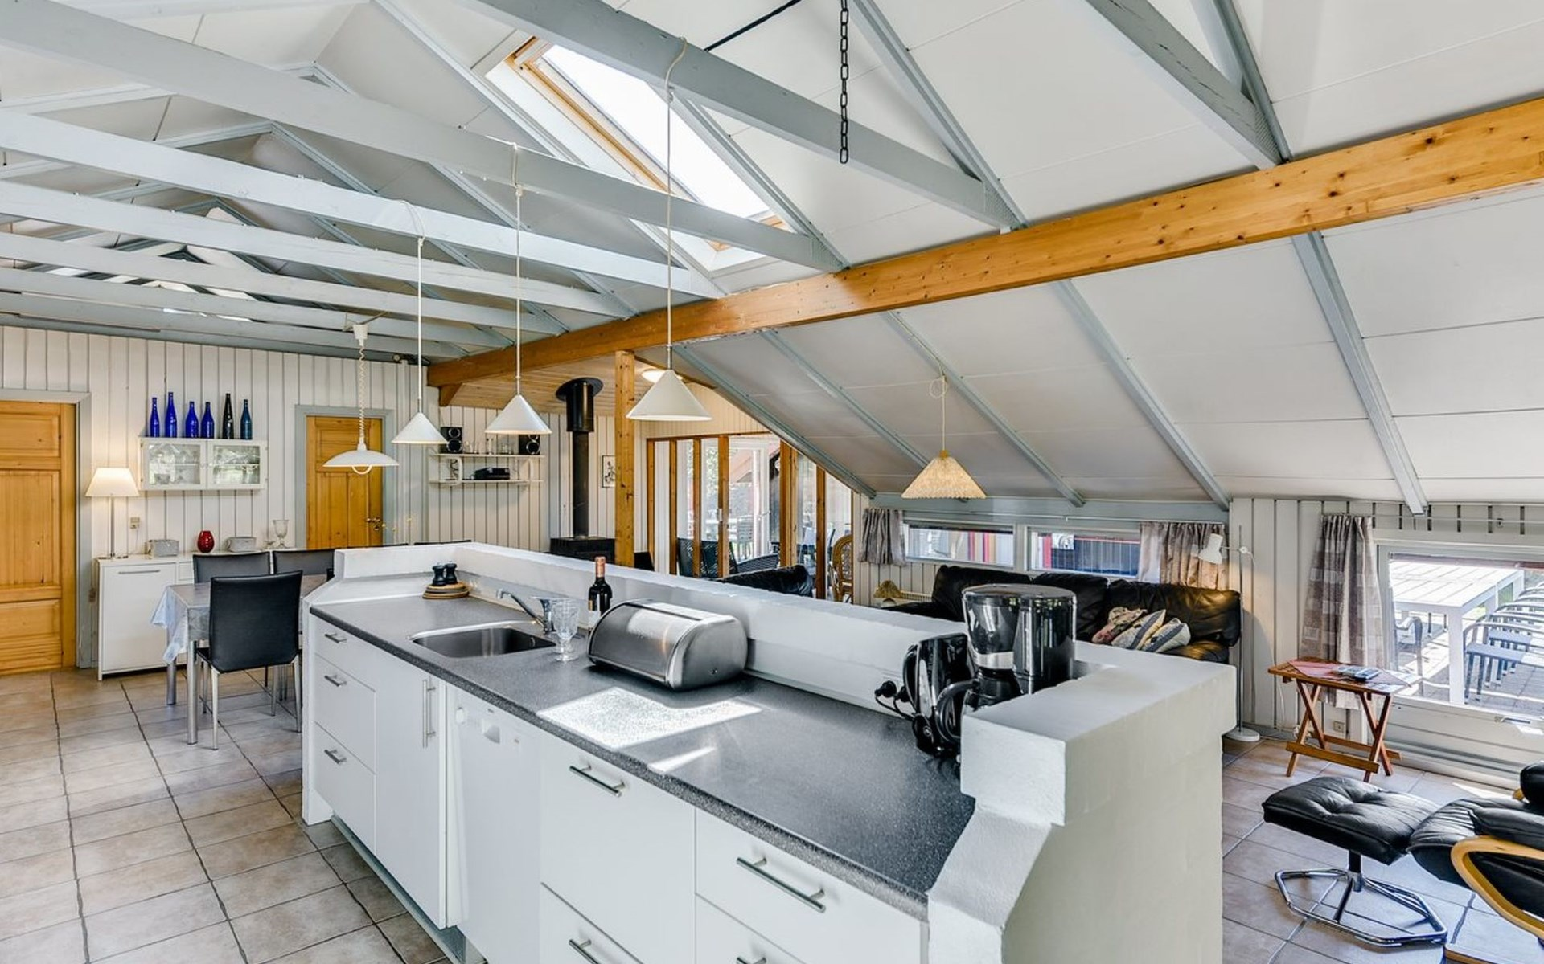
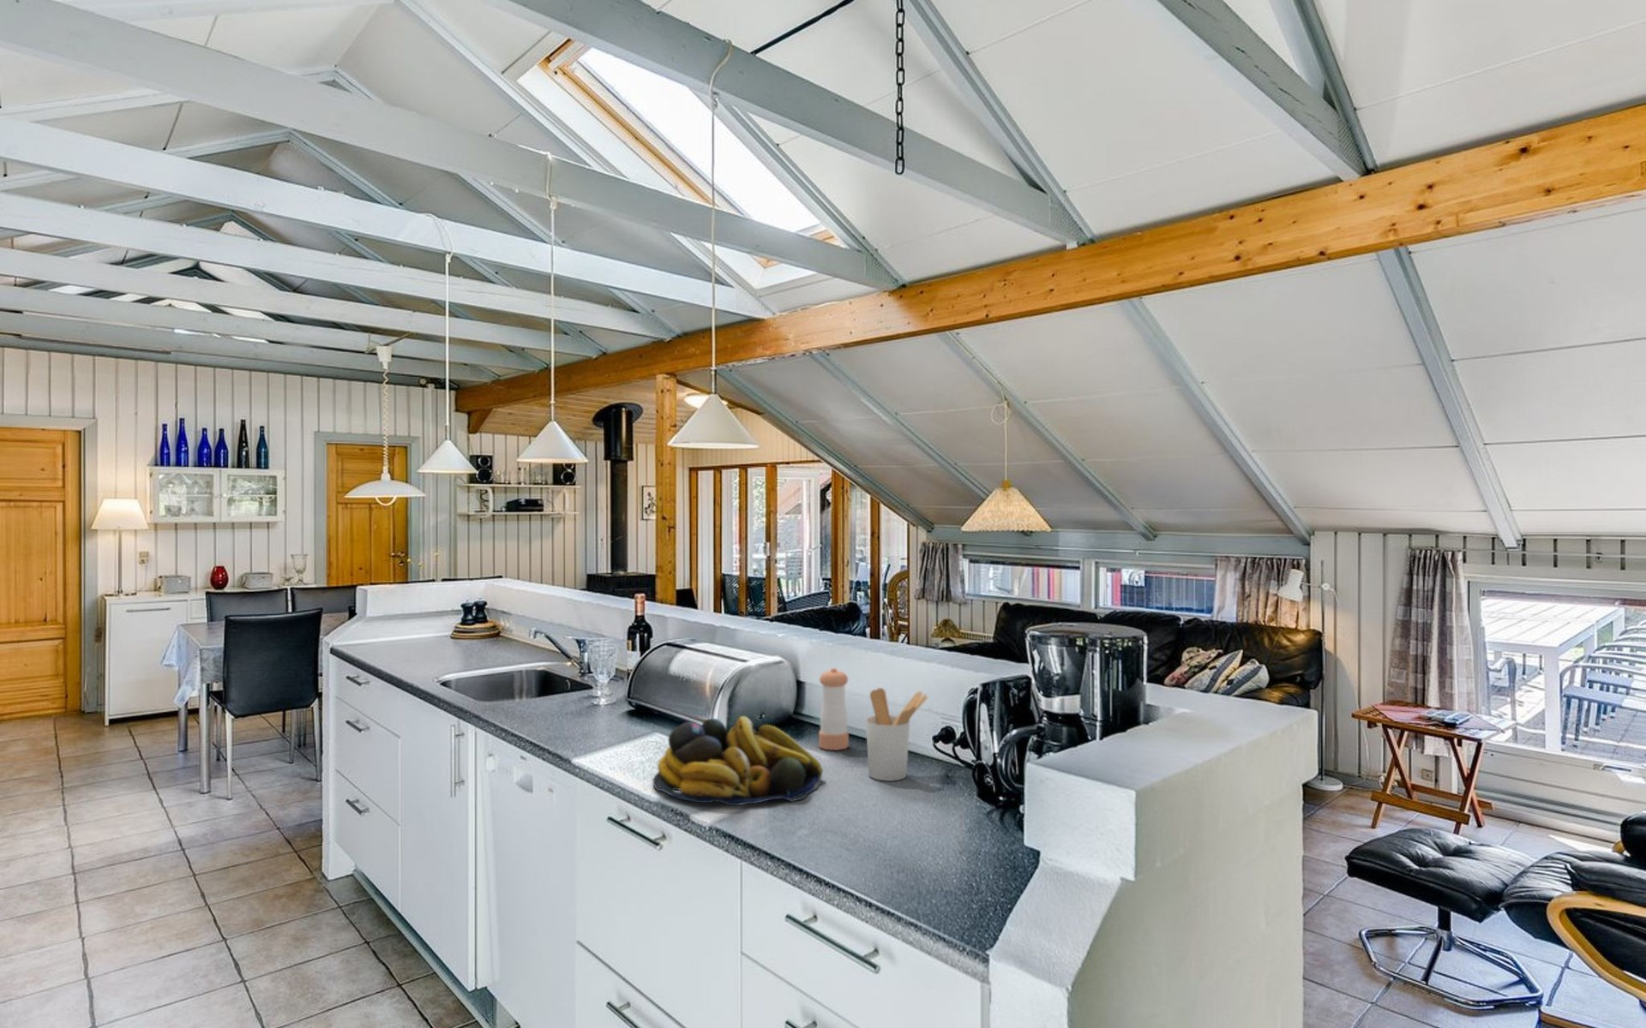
+ fruit bowl (736, 751)
+ pepper shaker (833, 707)
+ utensil holder (897, 732)
